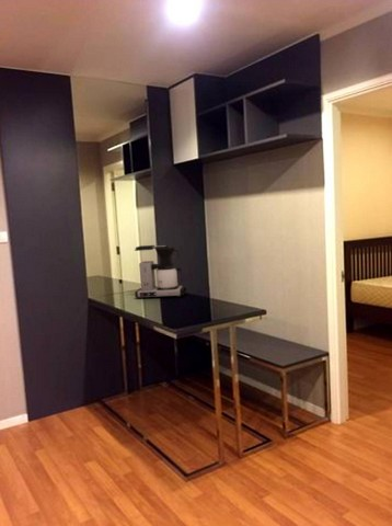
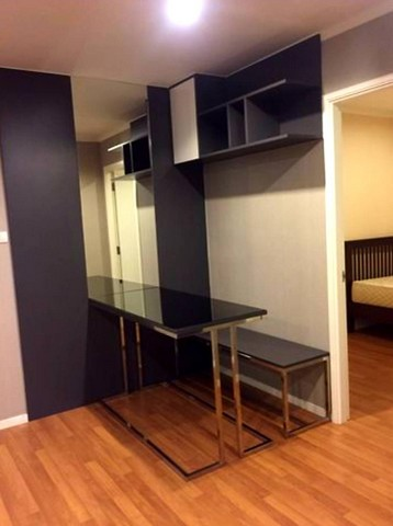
- coffee maker (159, 271)
